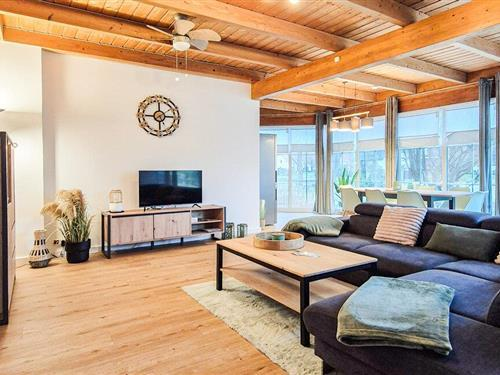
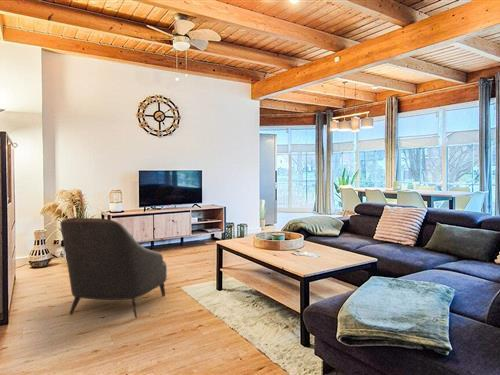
+ armchair (113, 260)
